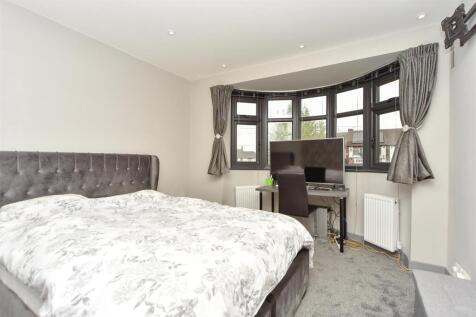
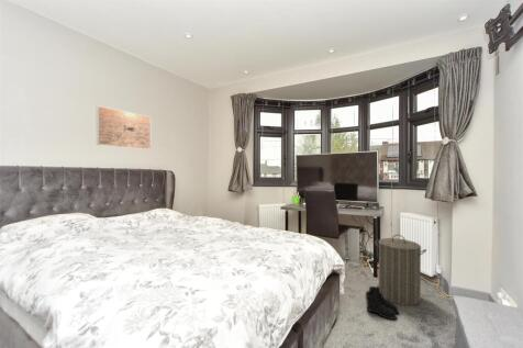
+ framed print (125, 130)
+ boots (381, 300)
+ laundry hamper (399, 265)
